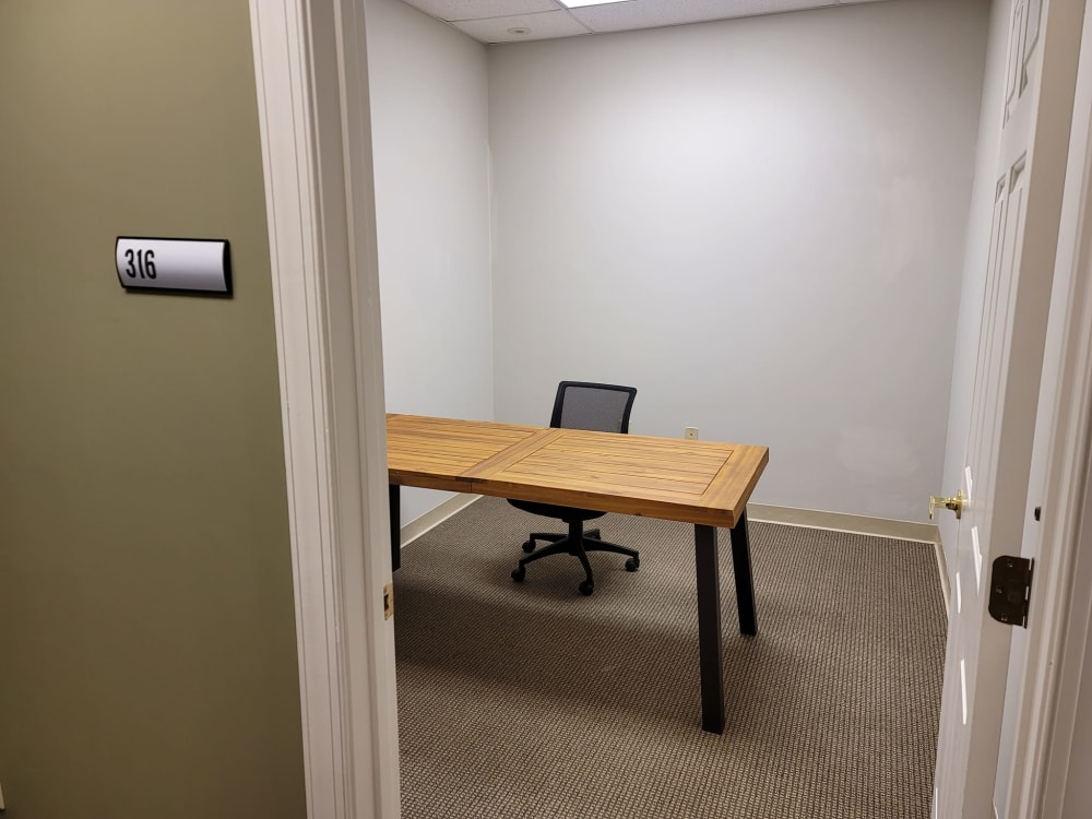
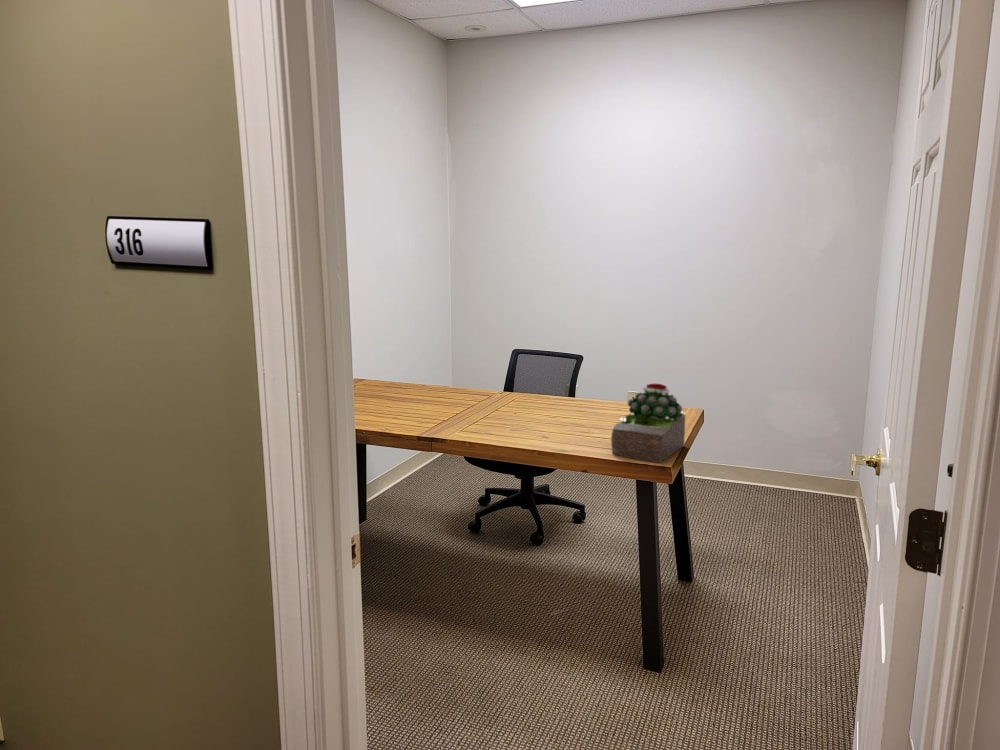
+ succulent plant (647, 418)
